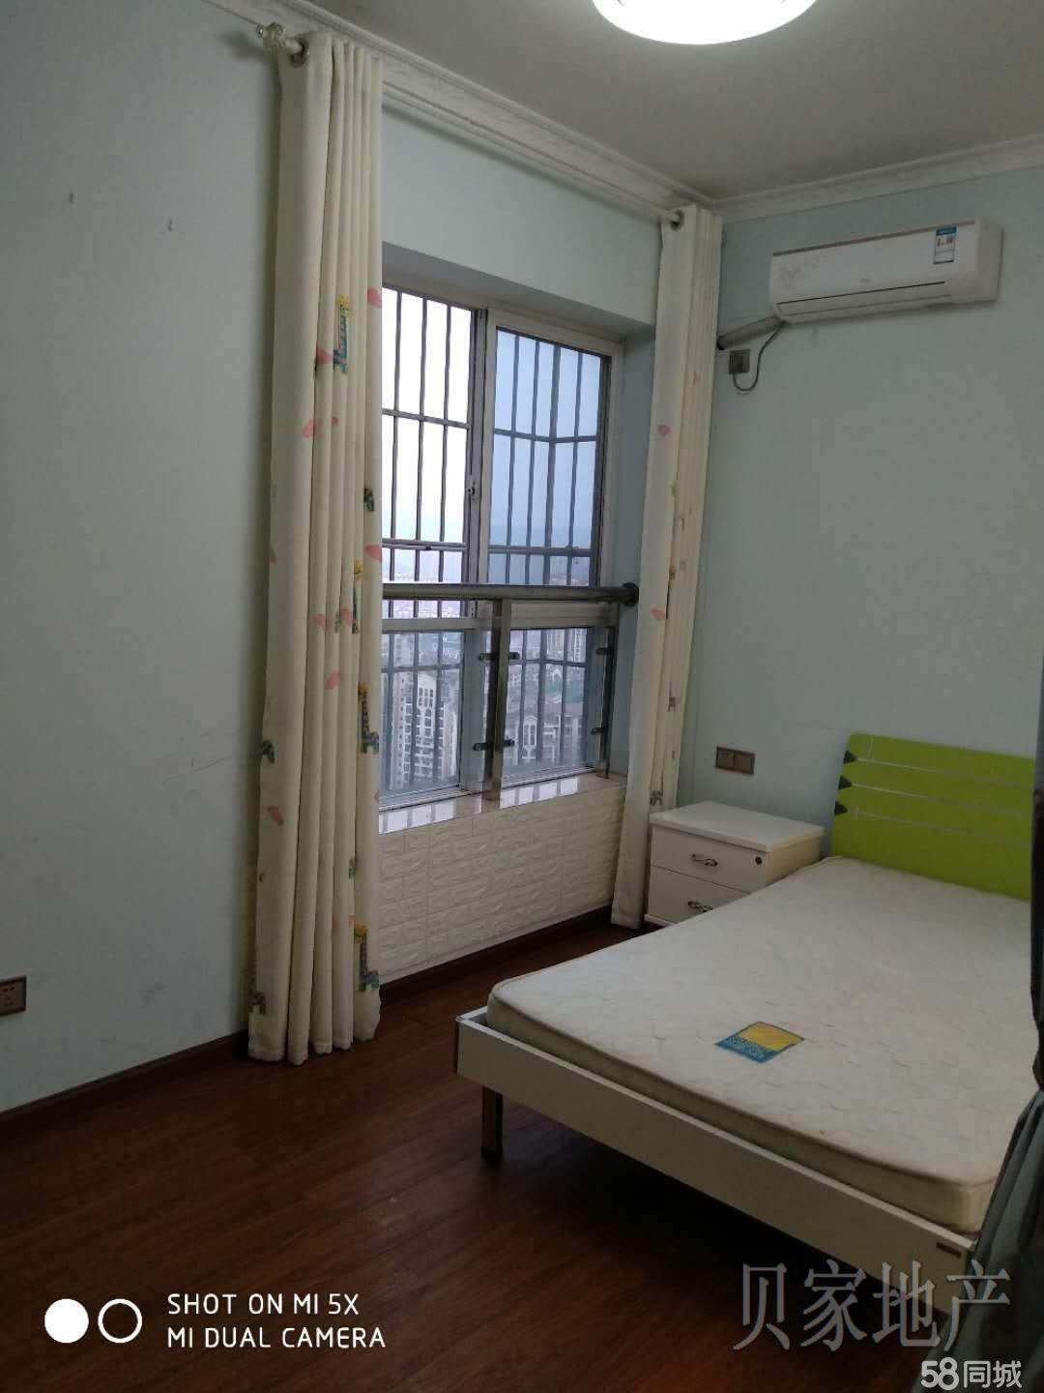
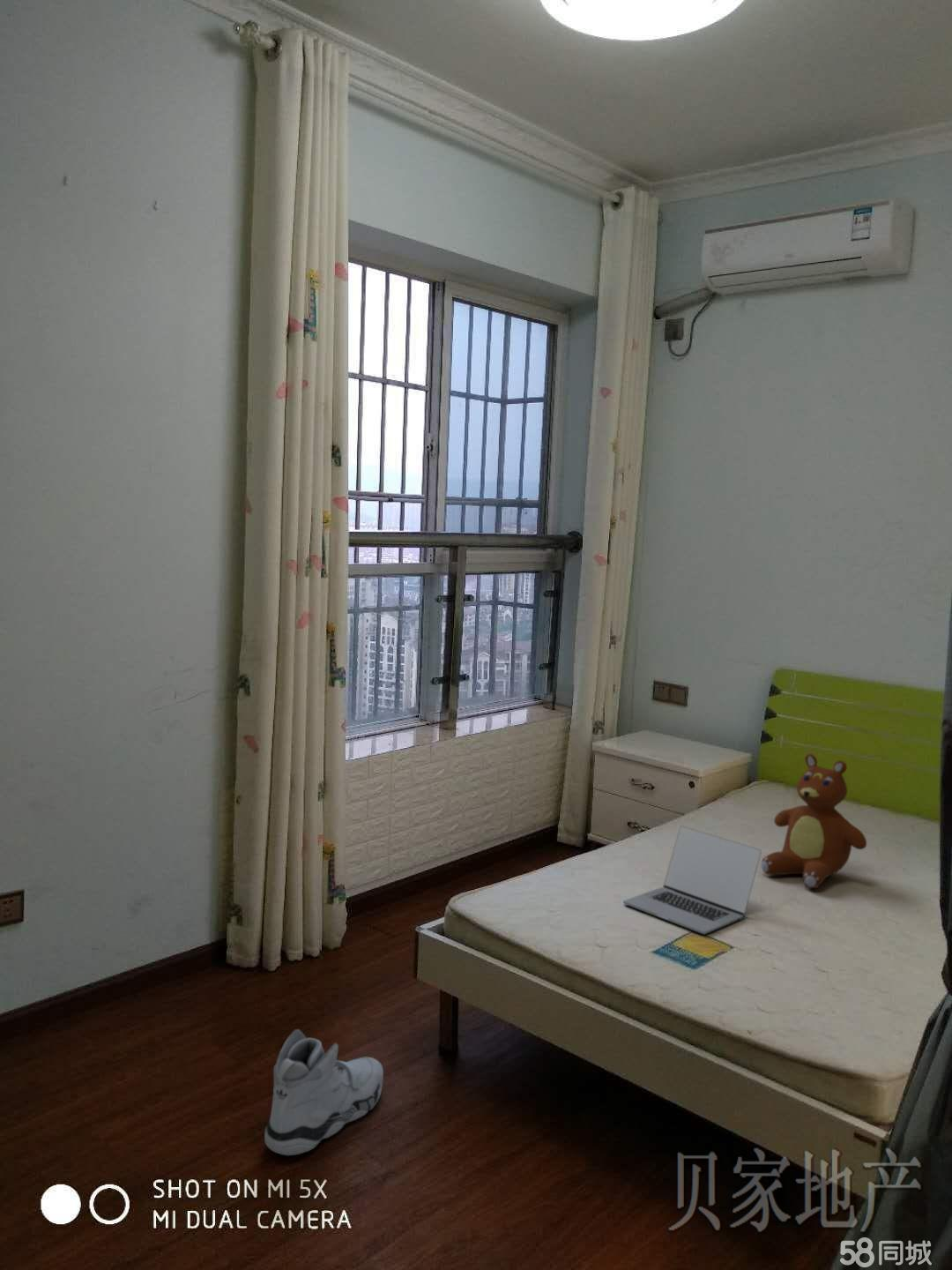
+ sneaker (328, 1072)
+ teddy bear (811, 818)
+ laptop (692, 877)
